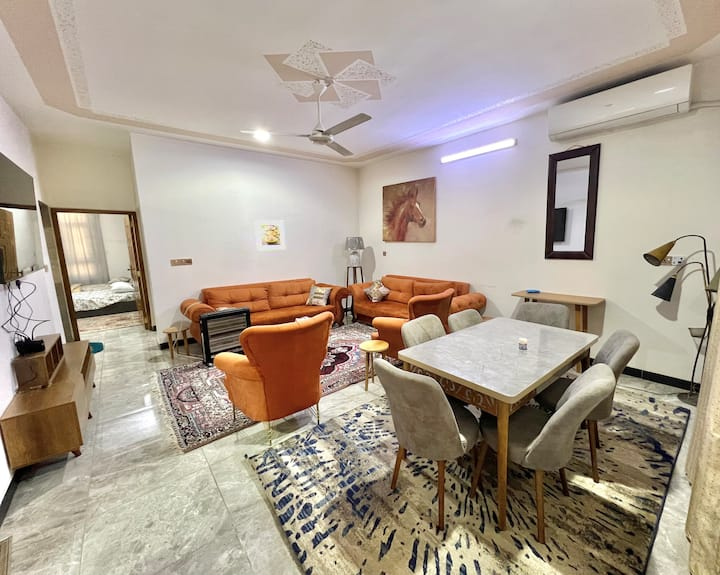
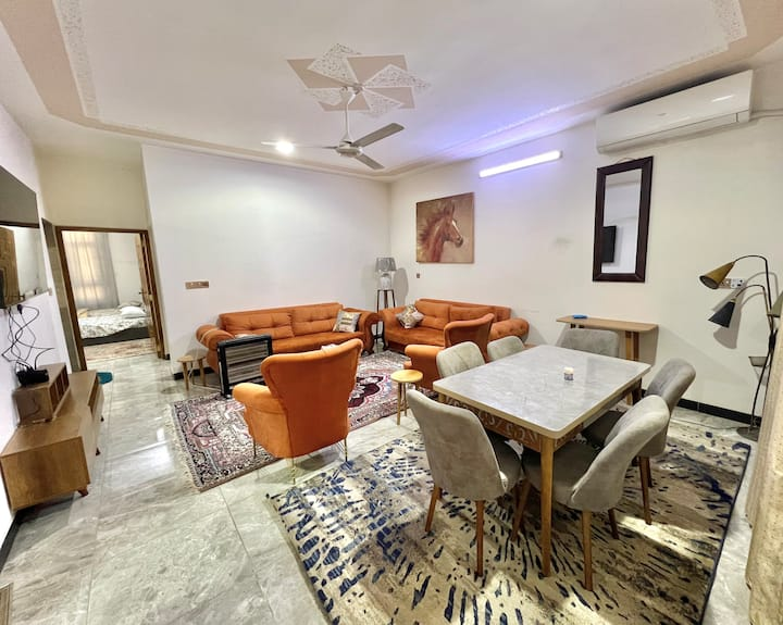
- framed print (270, 235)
